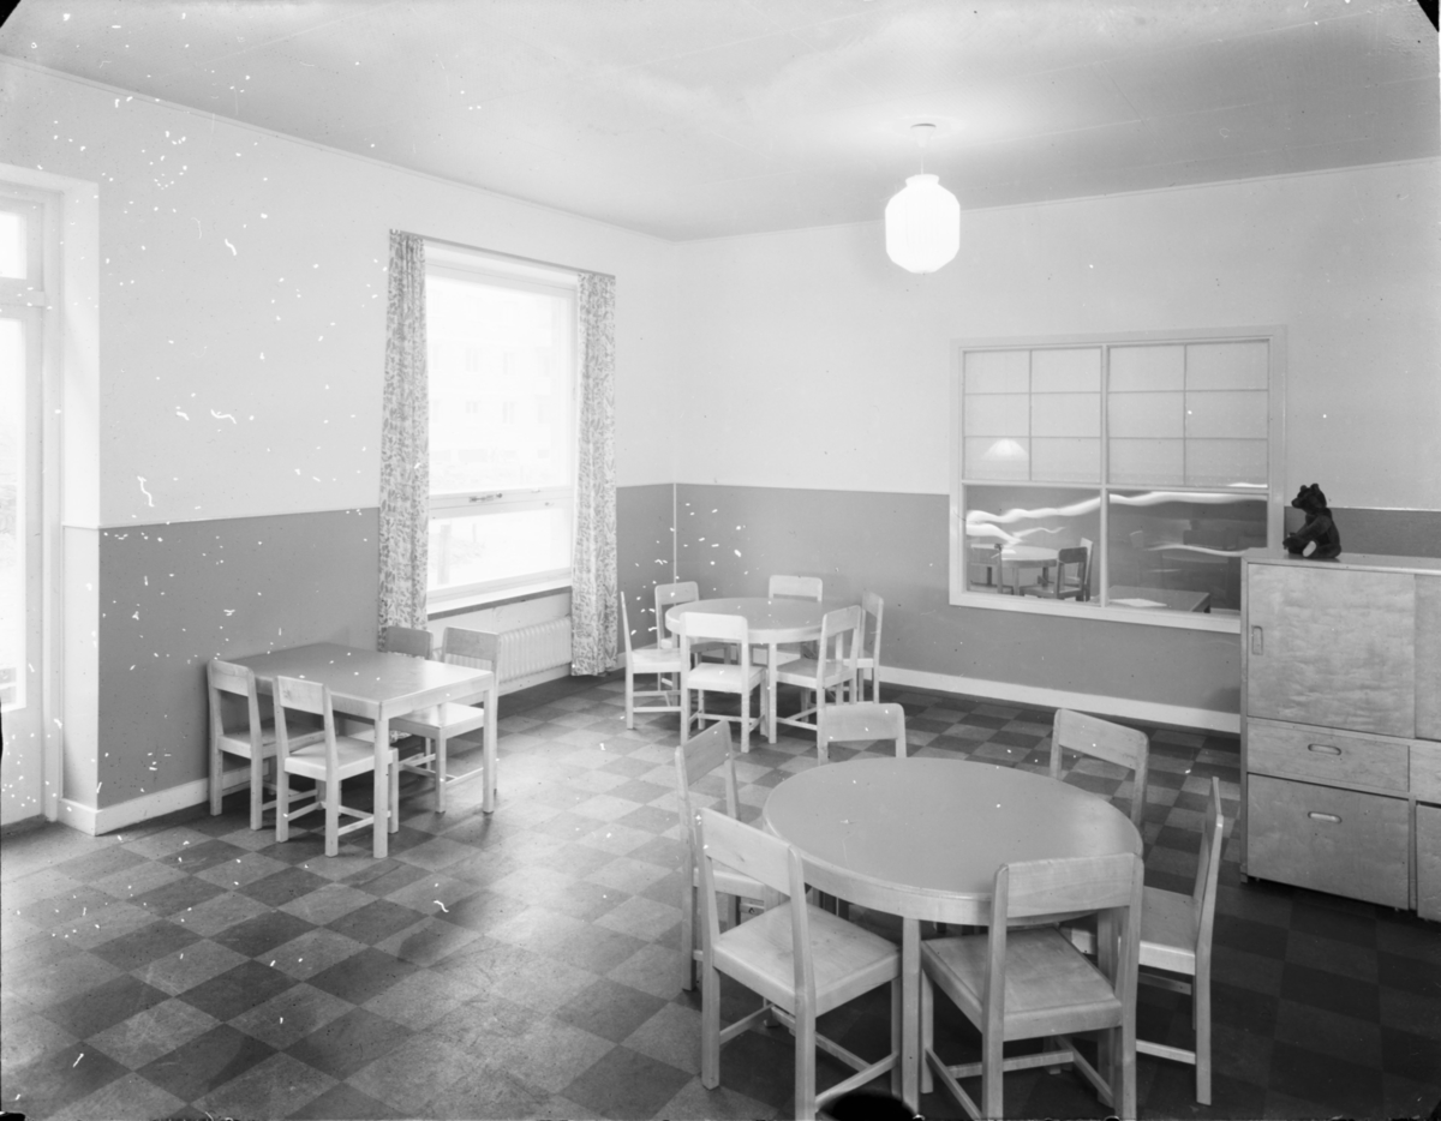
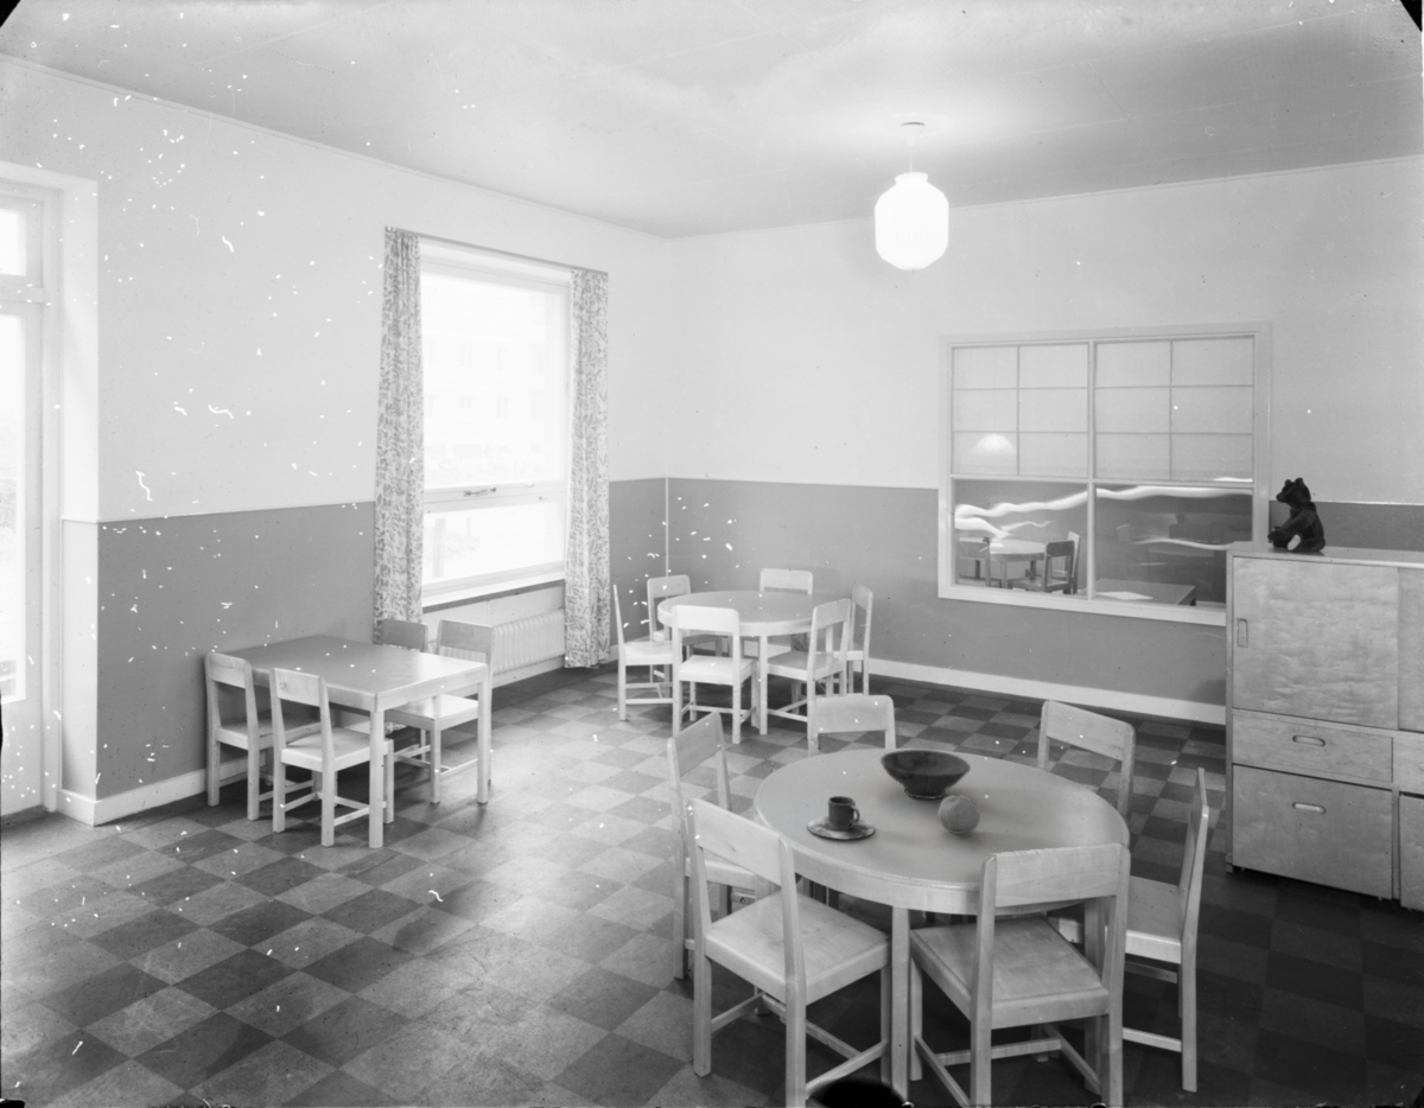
+ bowl (923, 776)
+ cup (840, 814)
+ fruit (958, 815)
